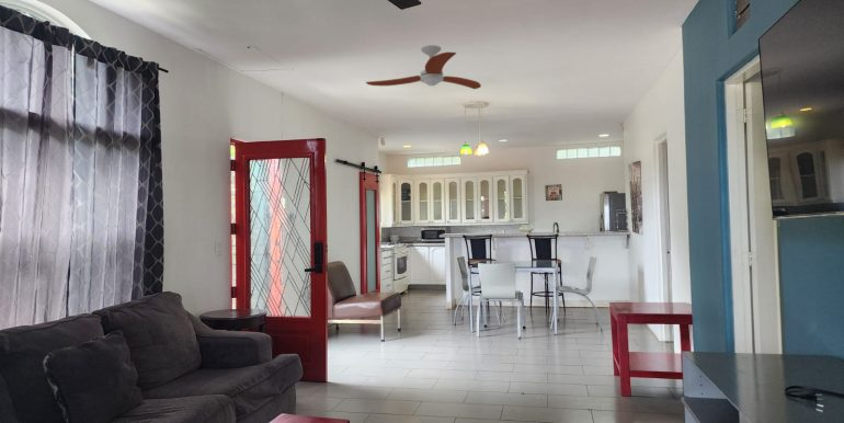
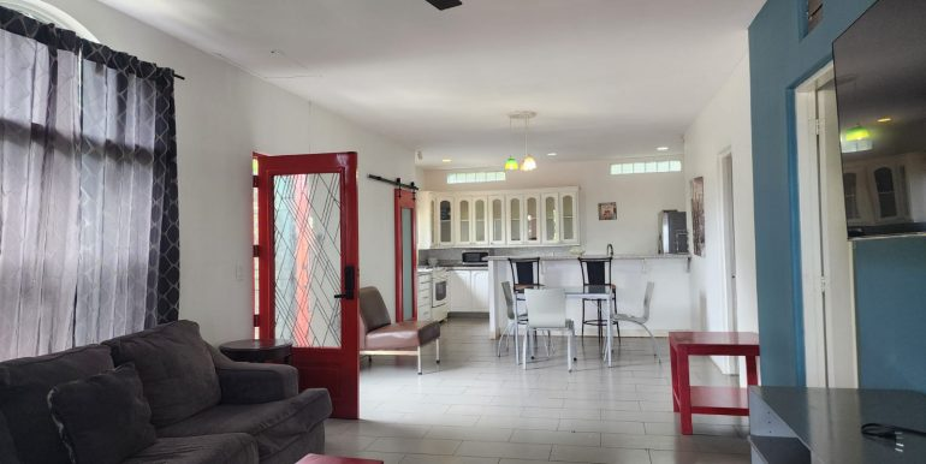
- ceiling fan (425, 65)
